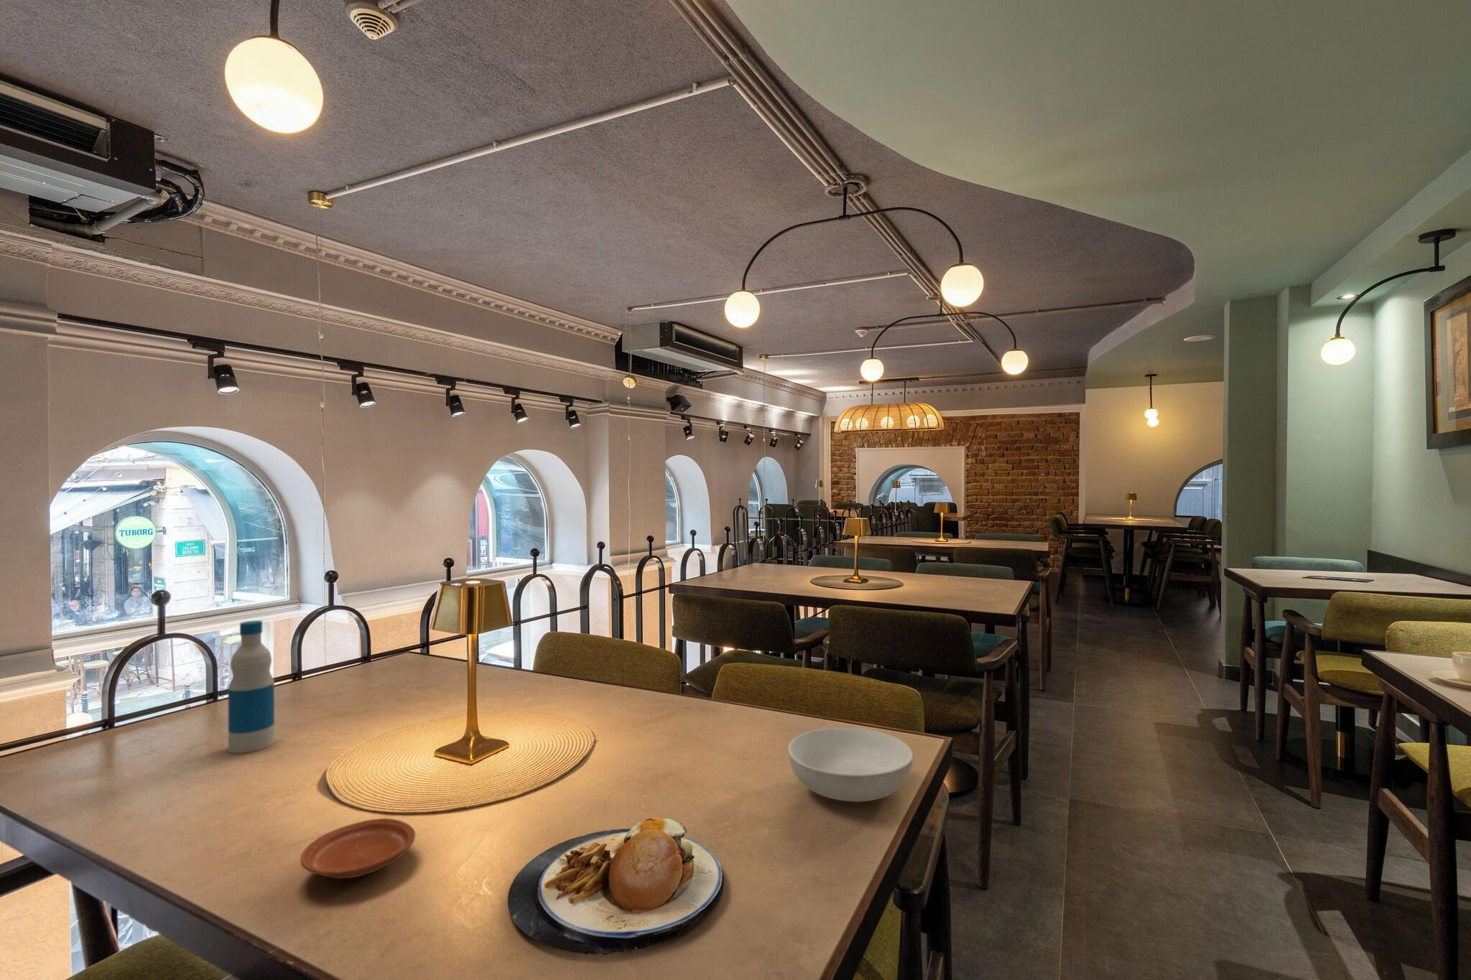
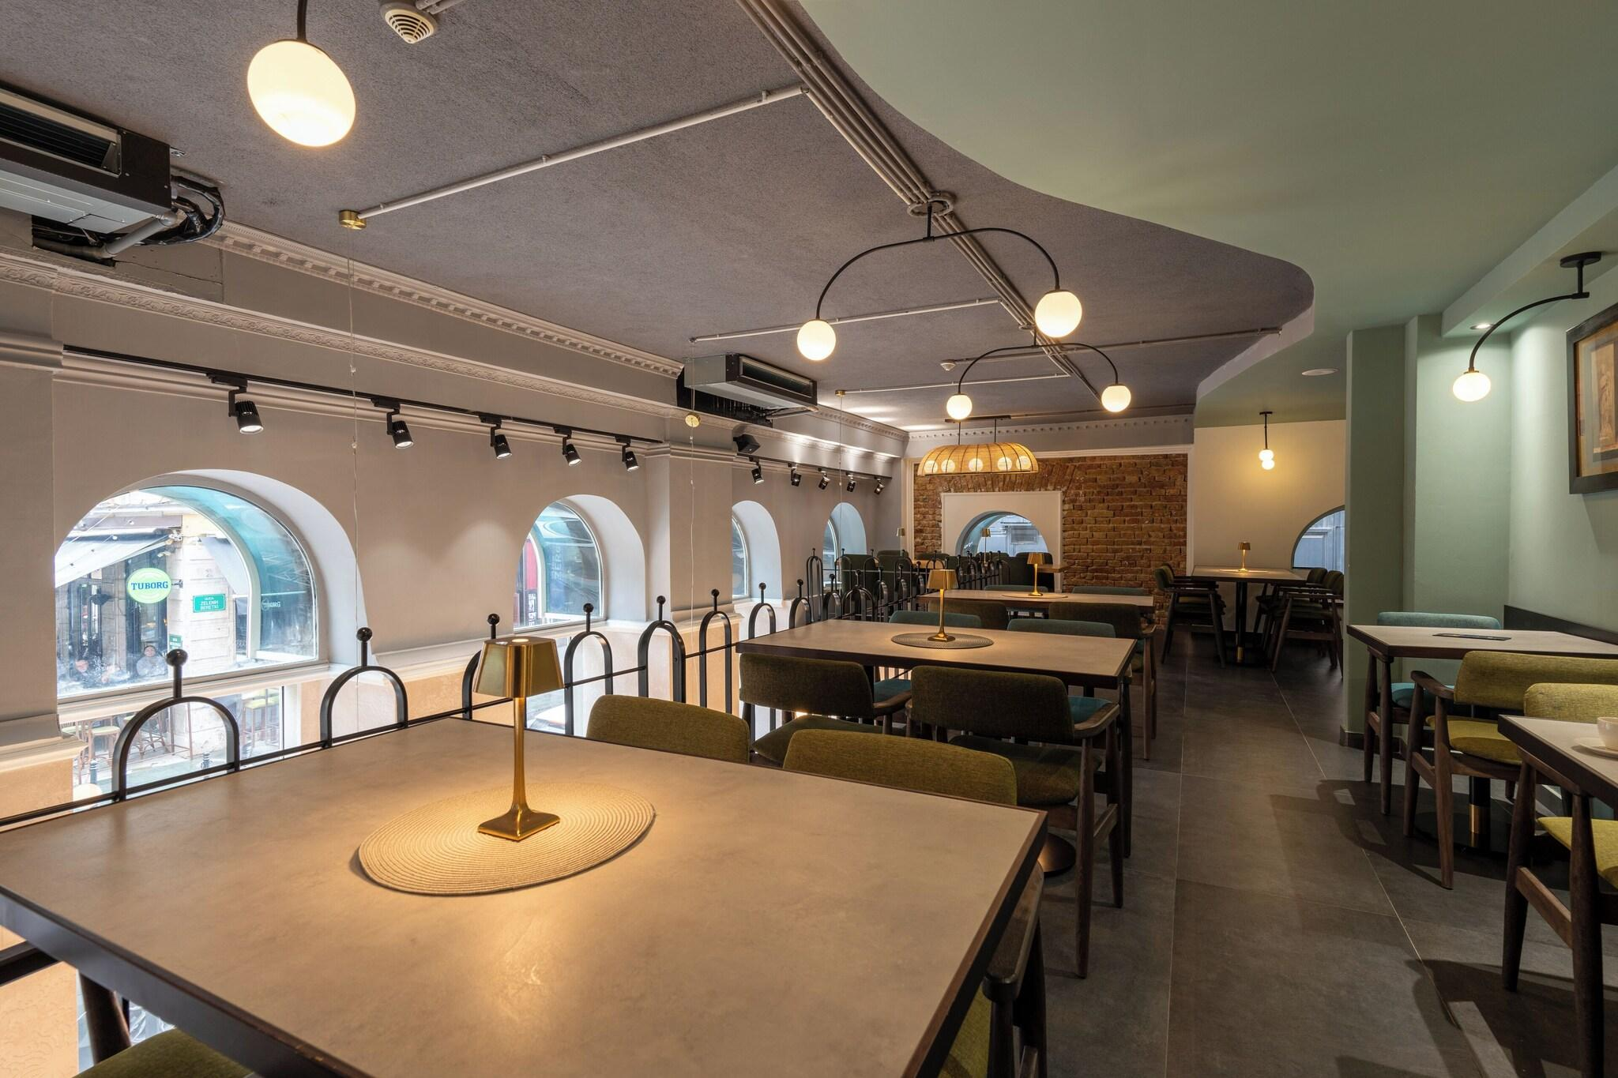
- plate (360, 853)
- bottle (252, 684)
- serving bowl (849, 768)
- plate (618, 852)
